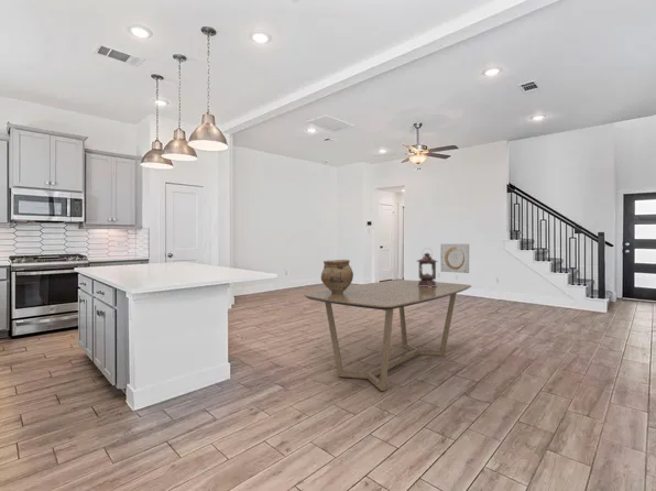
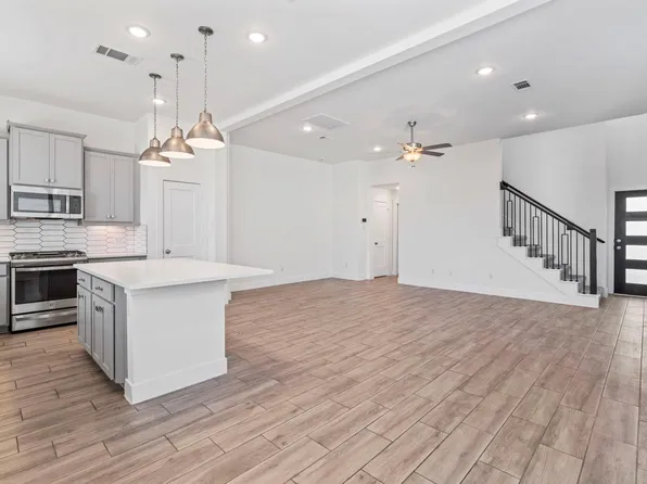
- wall art (455, 258)
- ceramic pot (337, 275)
- candle lantern (427, 263)
- dining table (391, 327)
